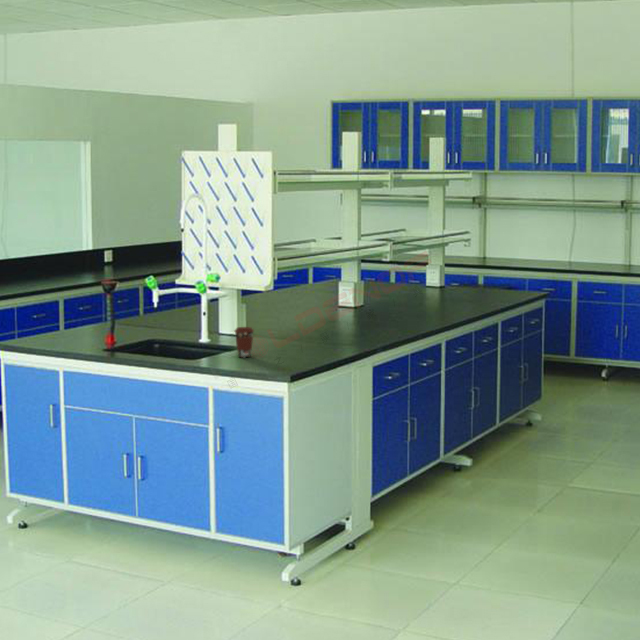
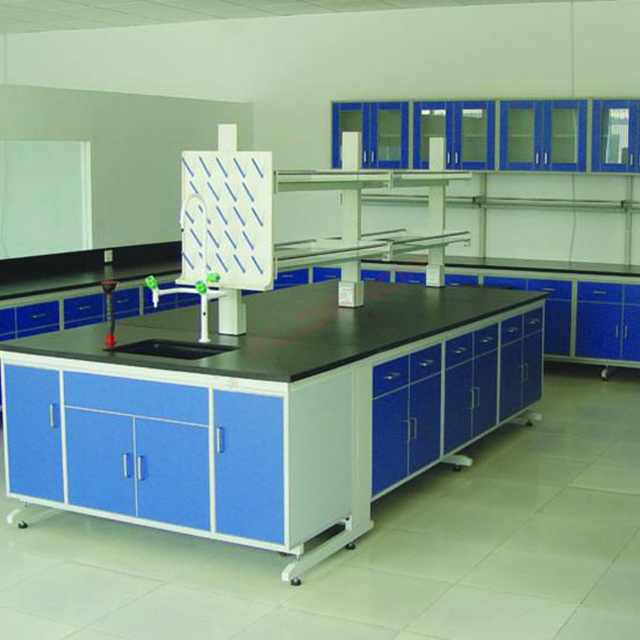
- coffee cup (244, 342)
